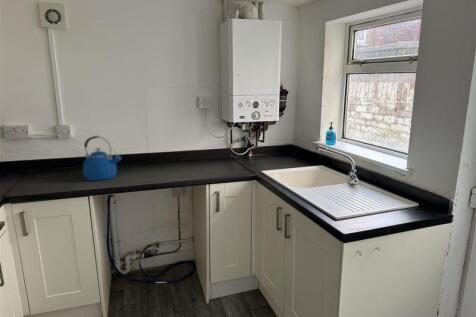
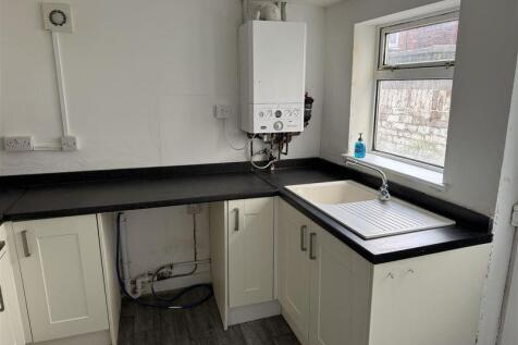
- kettle (102, 156)
